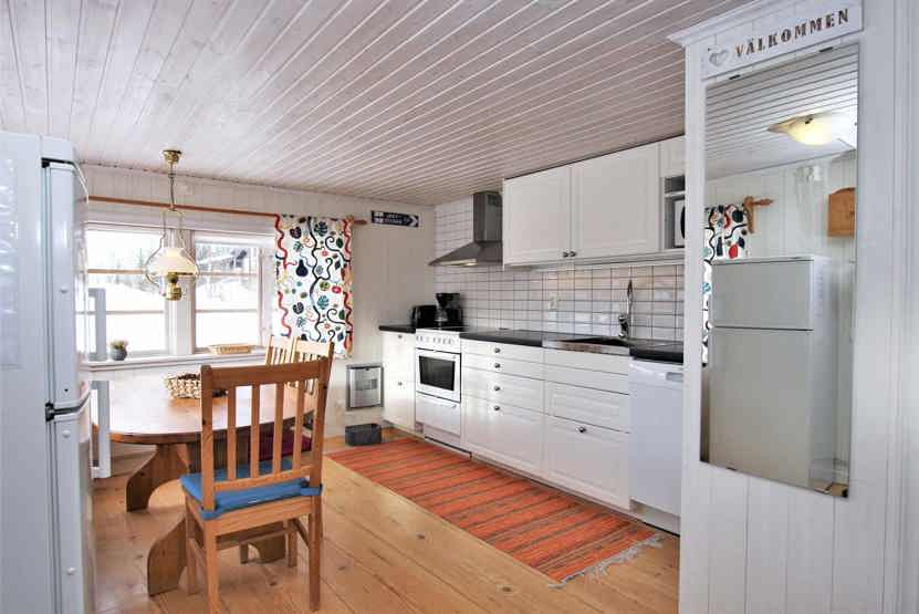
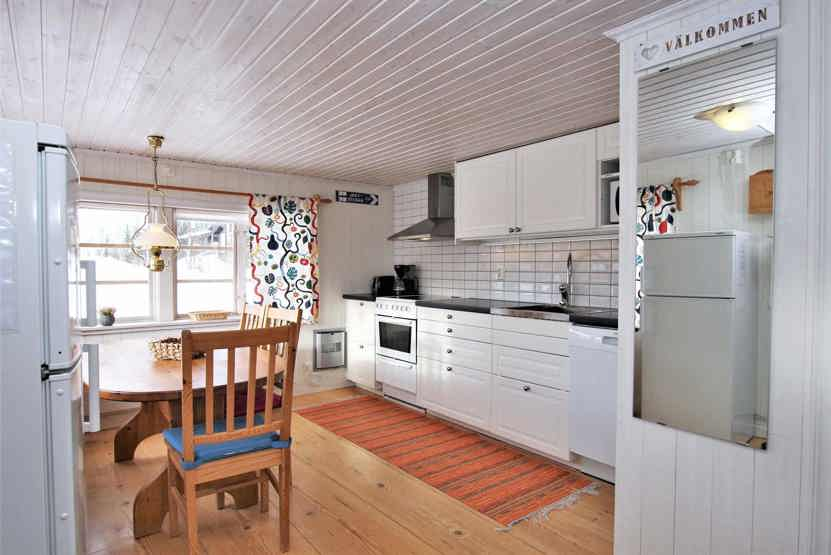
- storage bin (363, 434)
